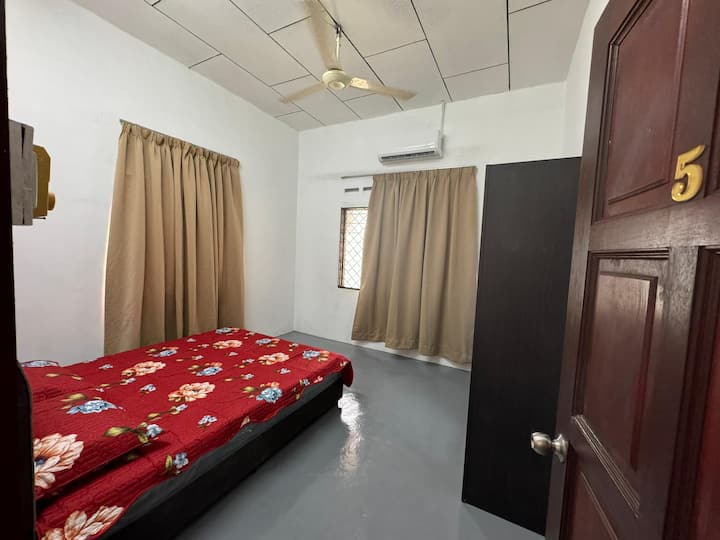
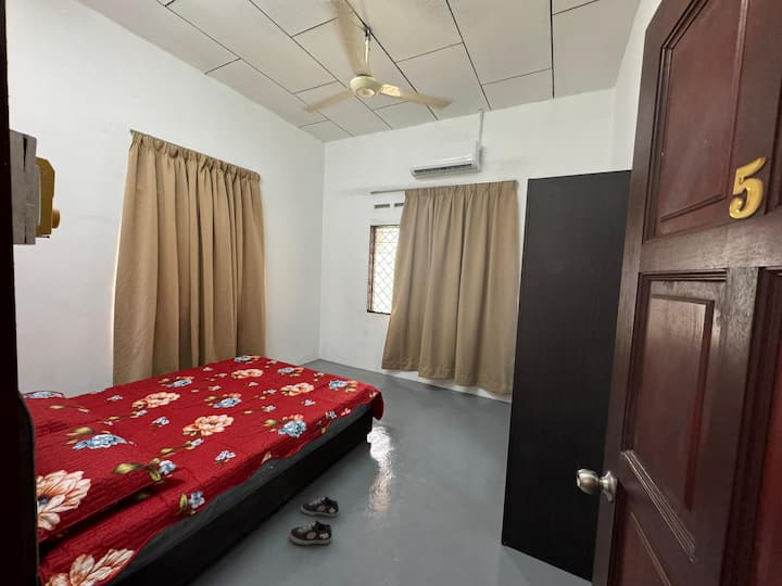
+ shoe (314, 514)
